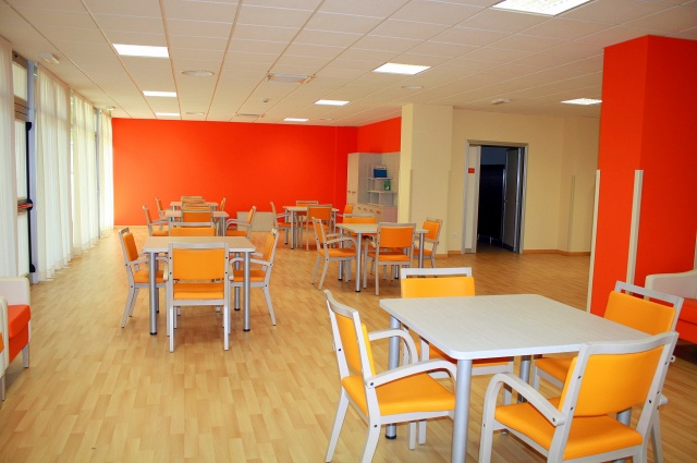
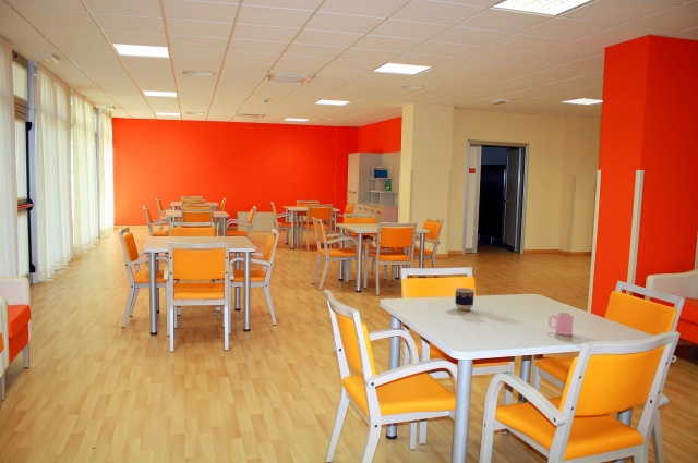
+ cup (561, 322)
+ cup (465, 298)
